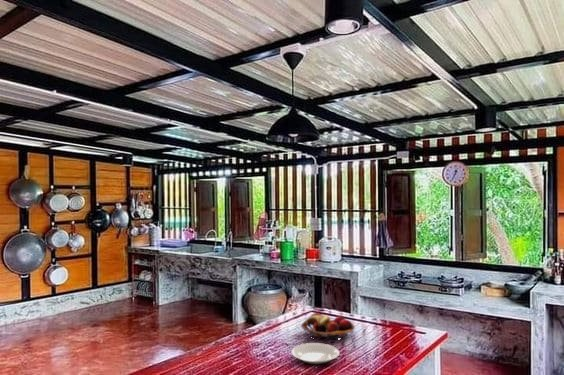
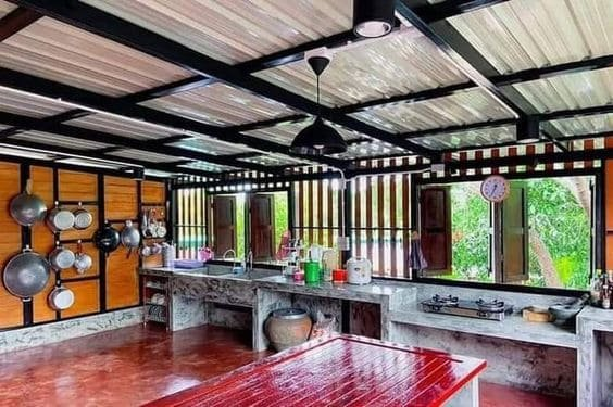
- plate (315, 355)
- fruit basket (327, 325)
